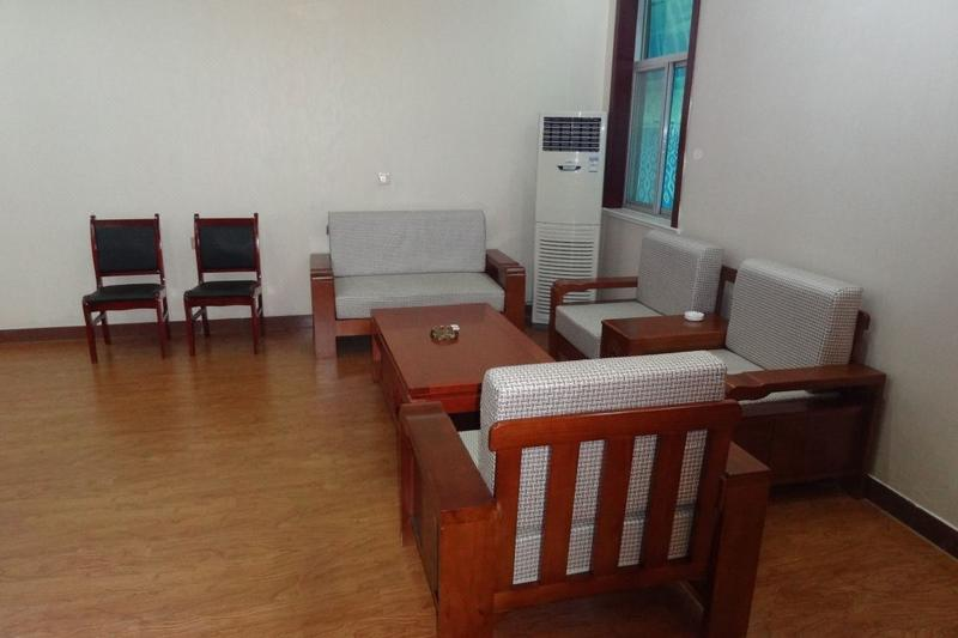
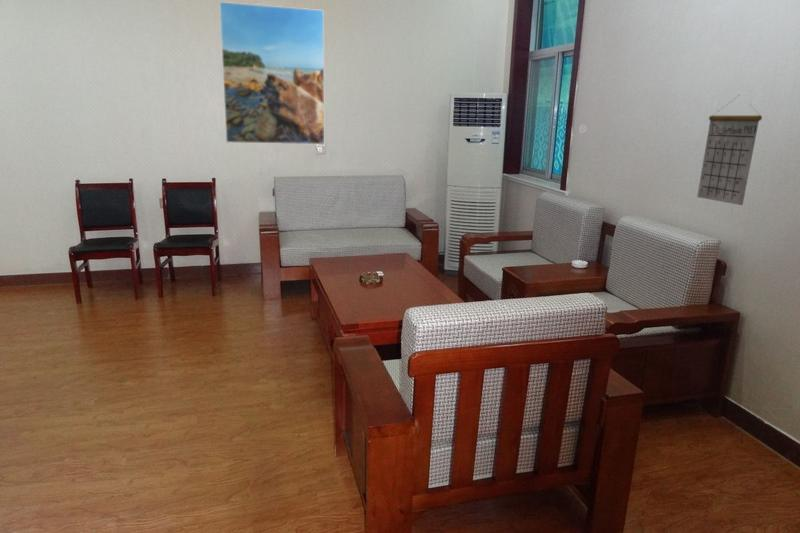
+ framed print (274, 76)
+ calendar (728, 148)
